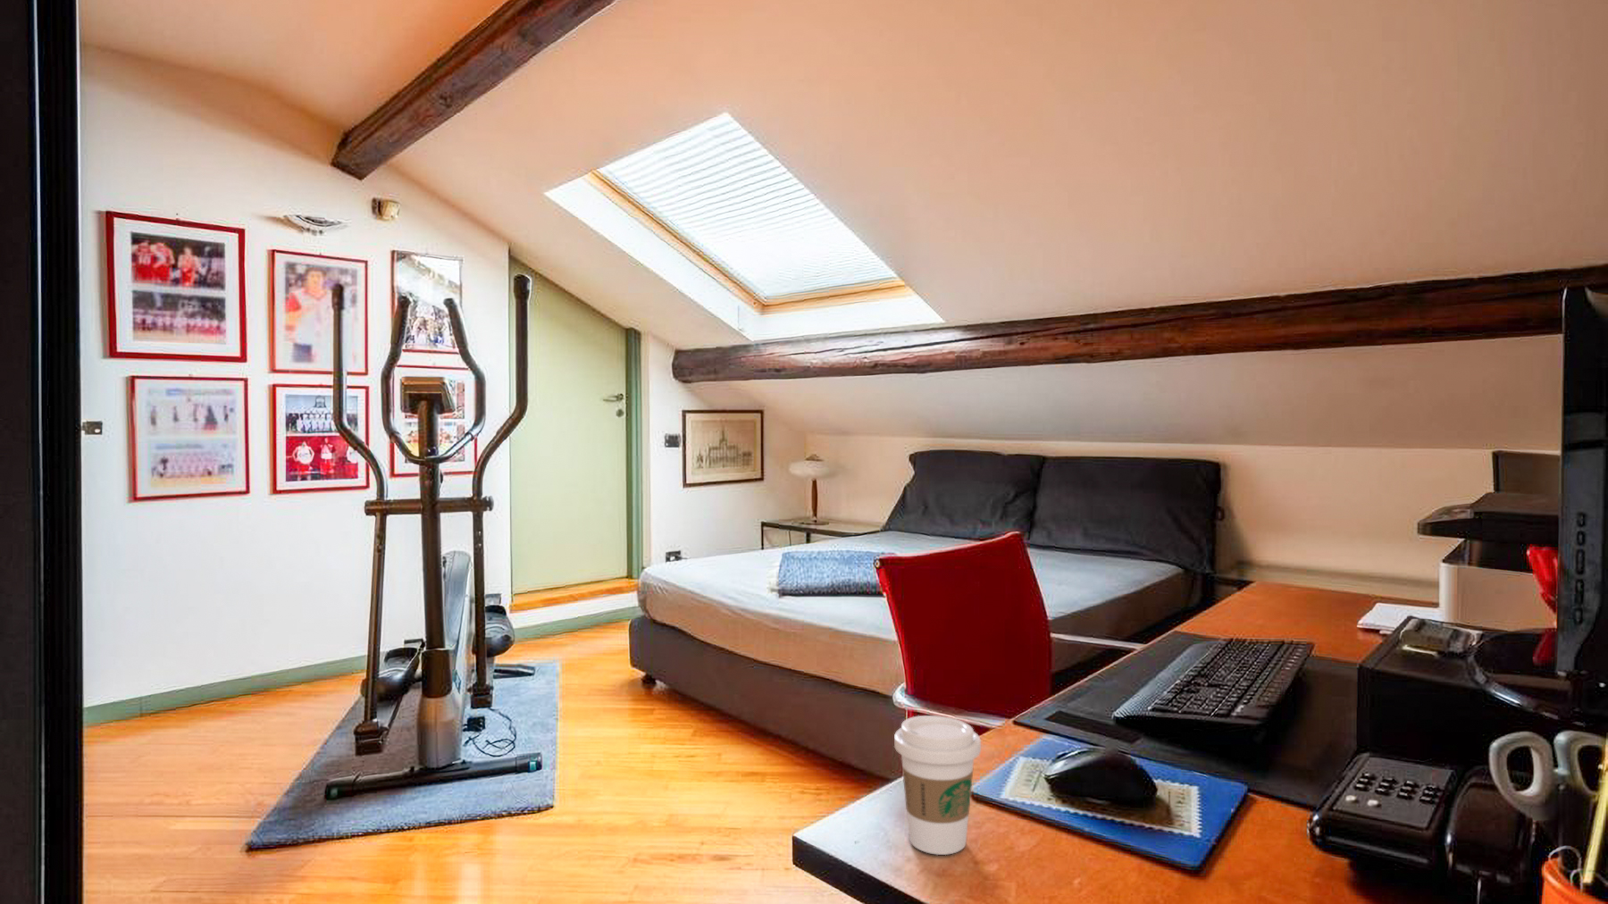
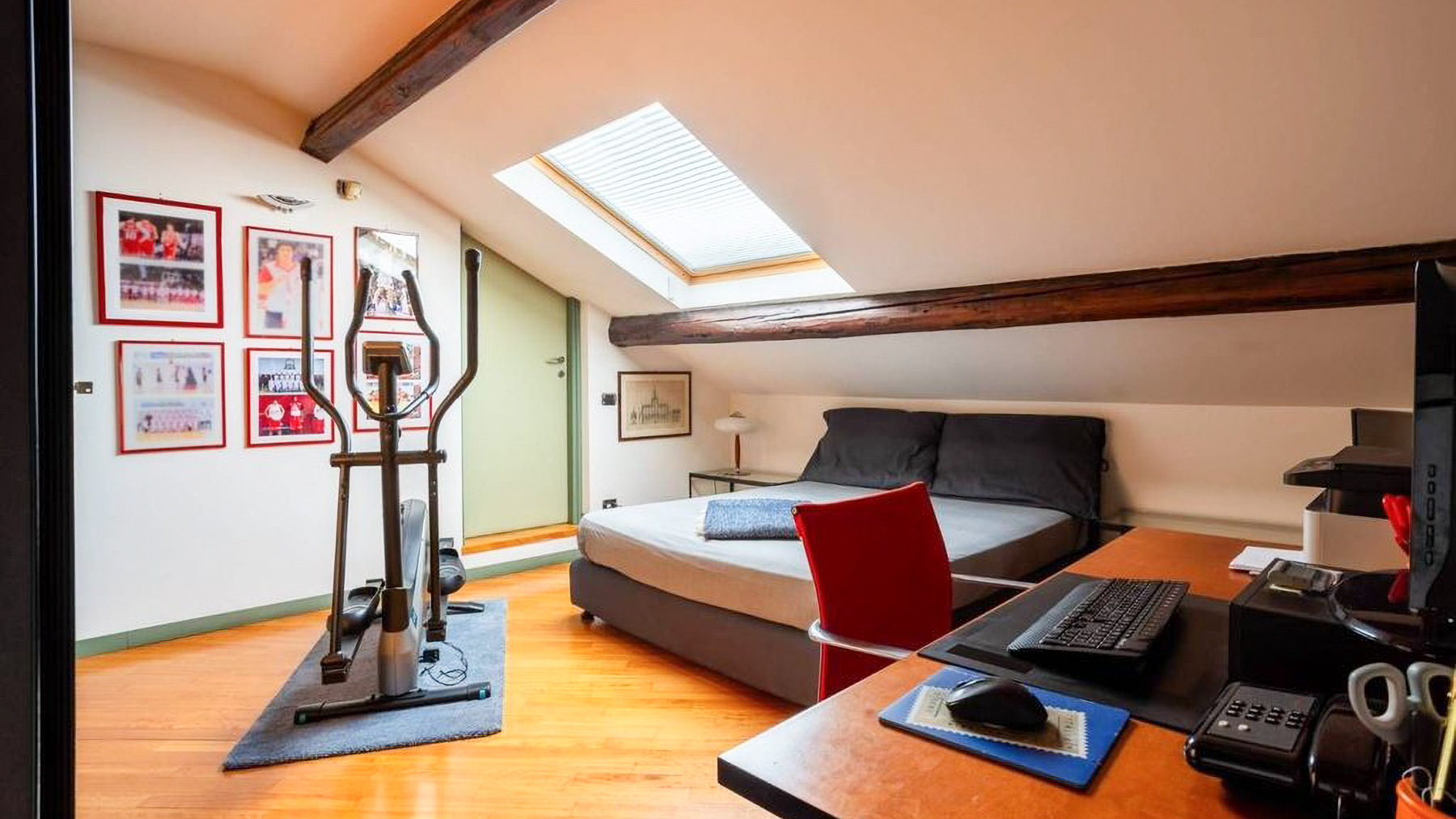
- coffee cup (938, 783)
